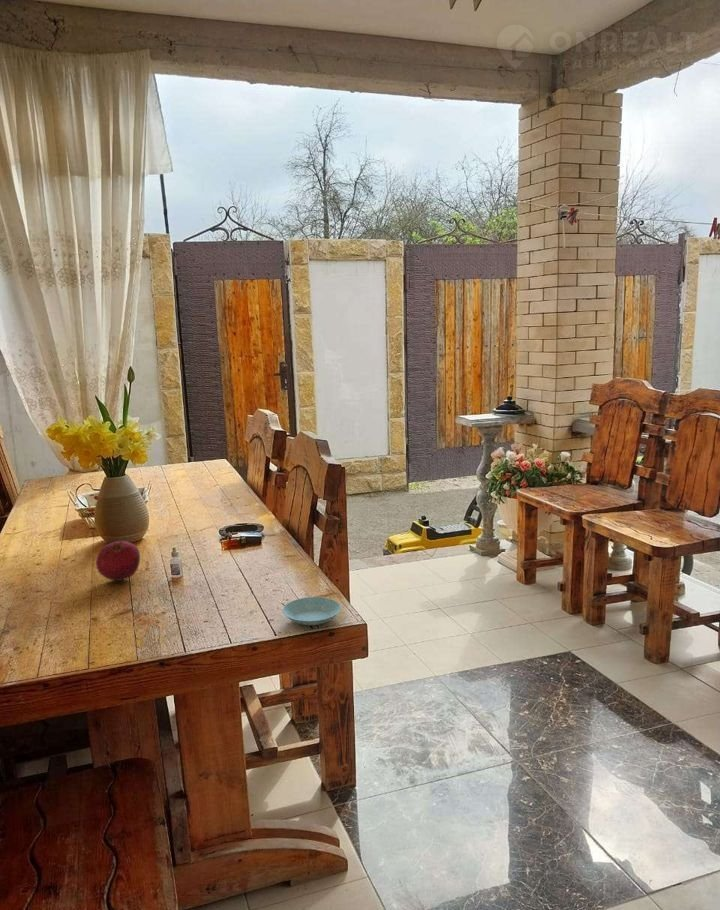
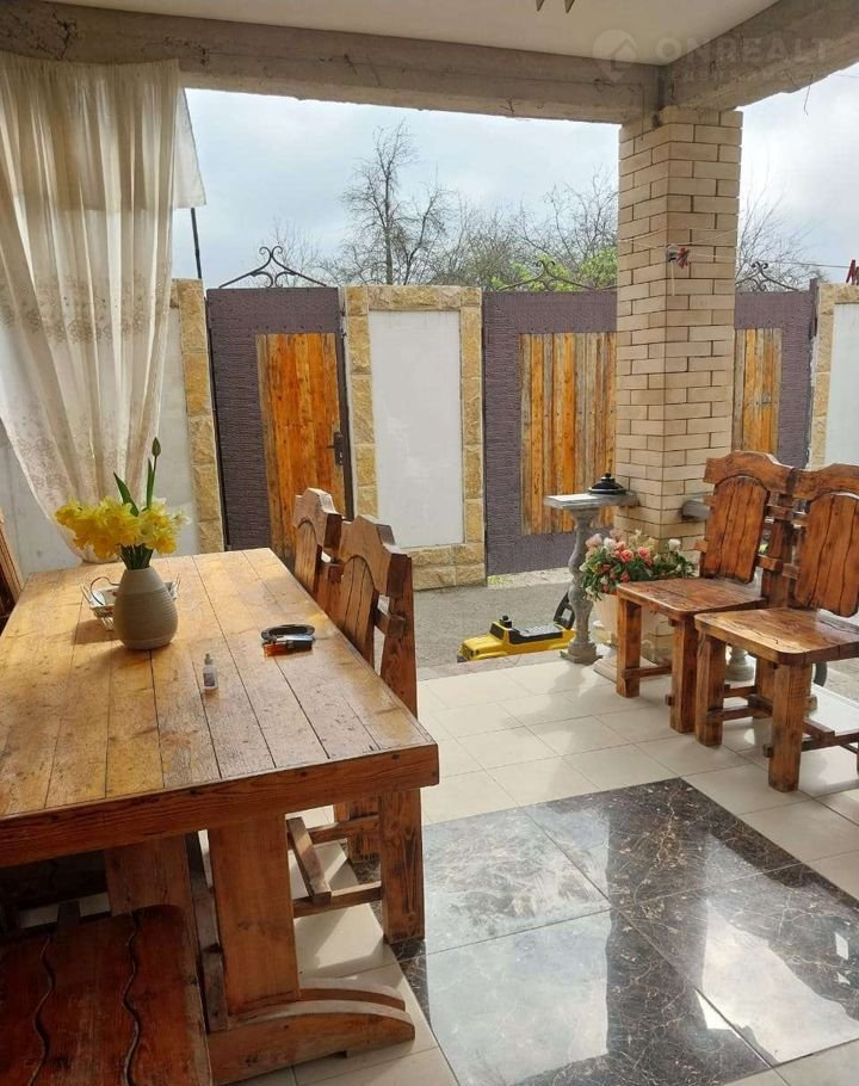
- saucer (312, 613)
- fruit (118, 559)
